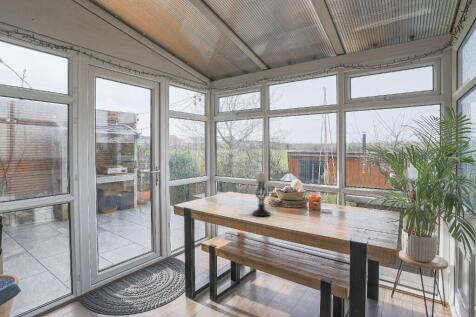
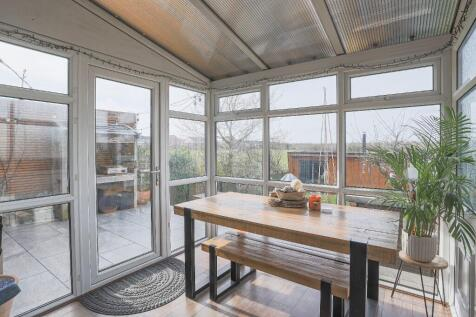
- candle holder (262, 192)
